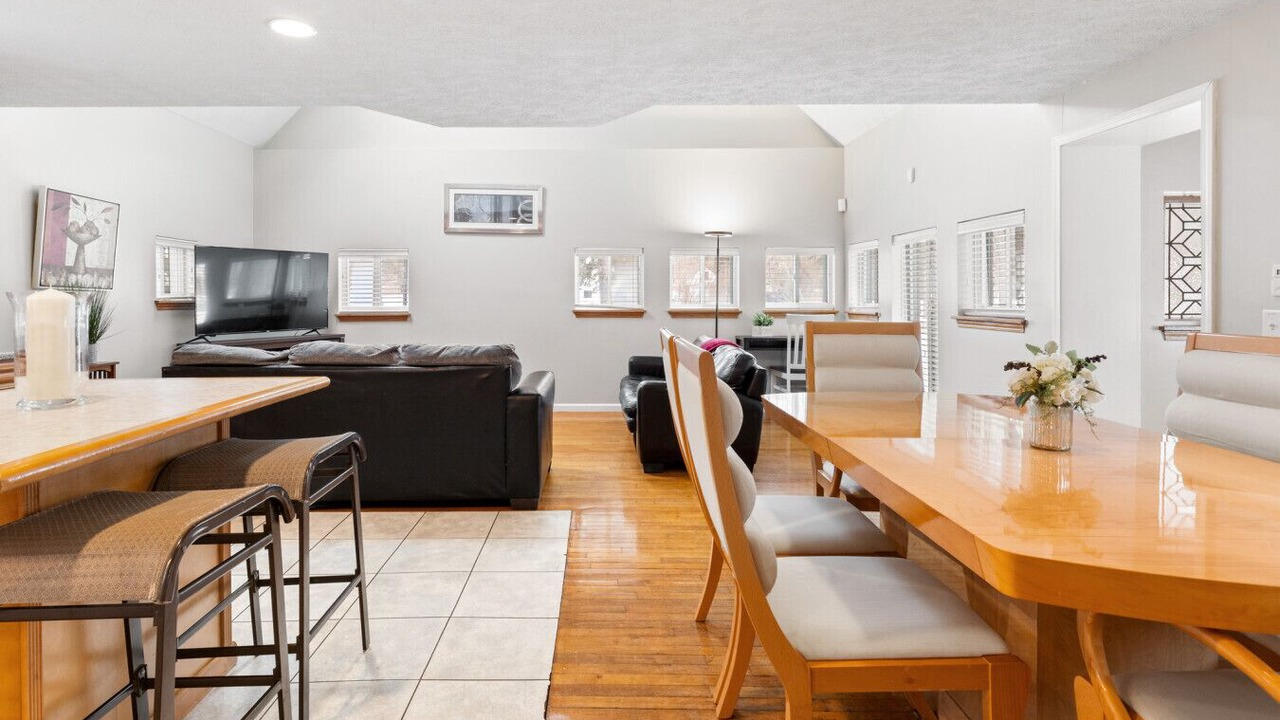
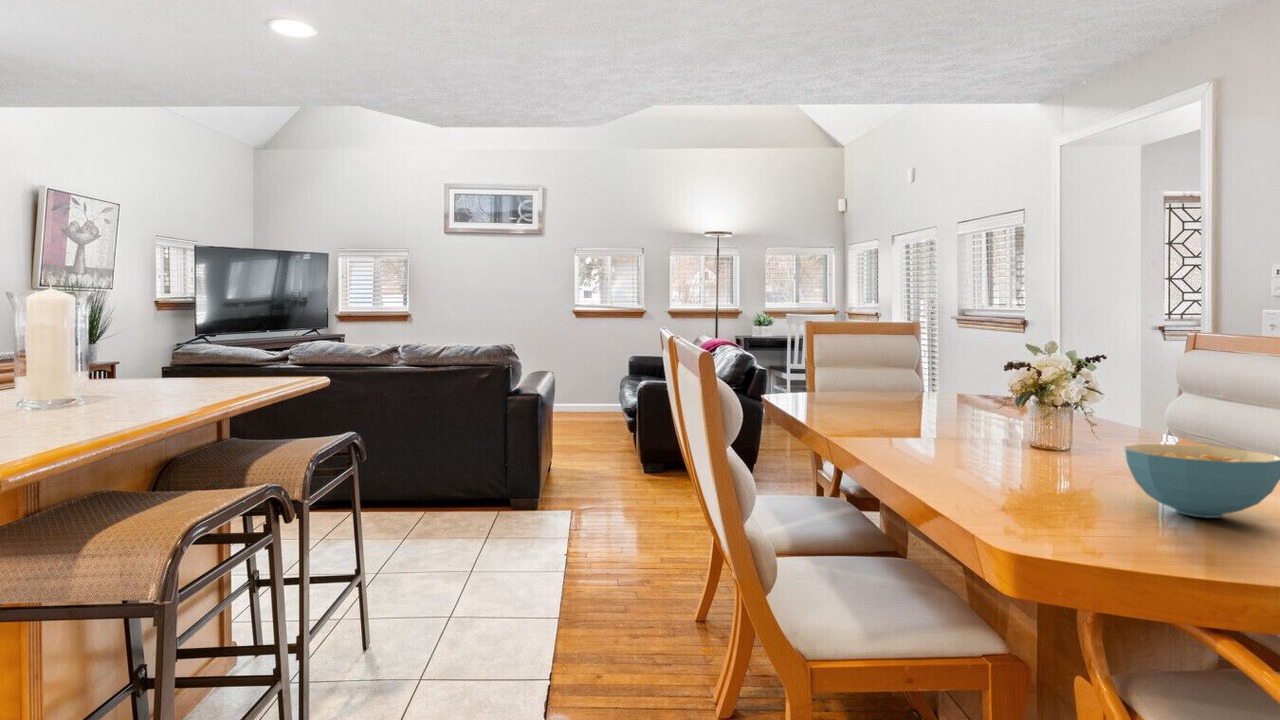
+ cereal bowl (1198, 482)
